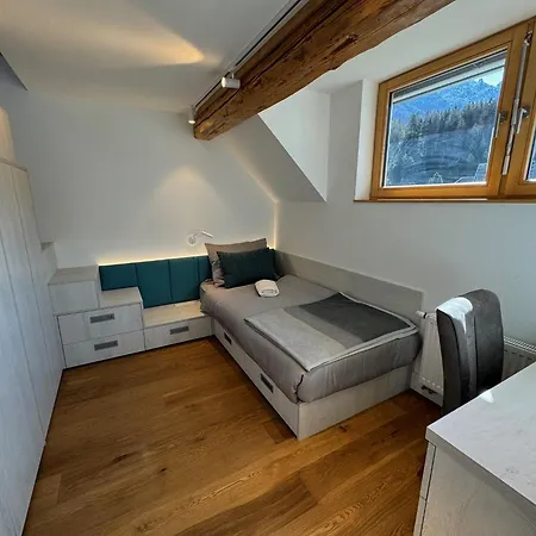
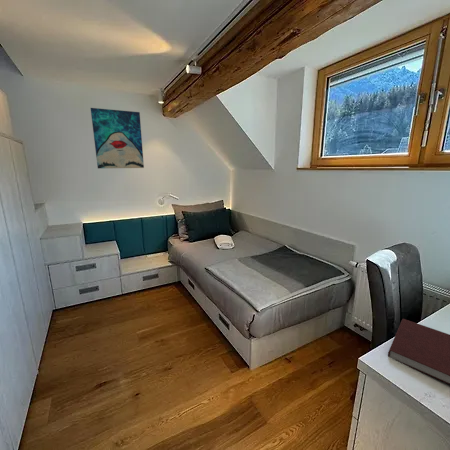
+ wall art (118, 140)
+ notebook (426, 347)
